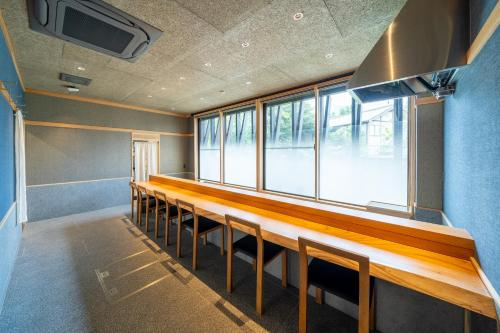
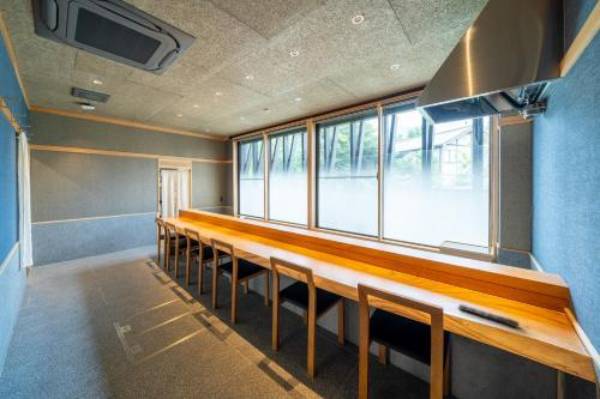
+ remote control (486, 314)
